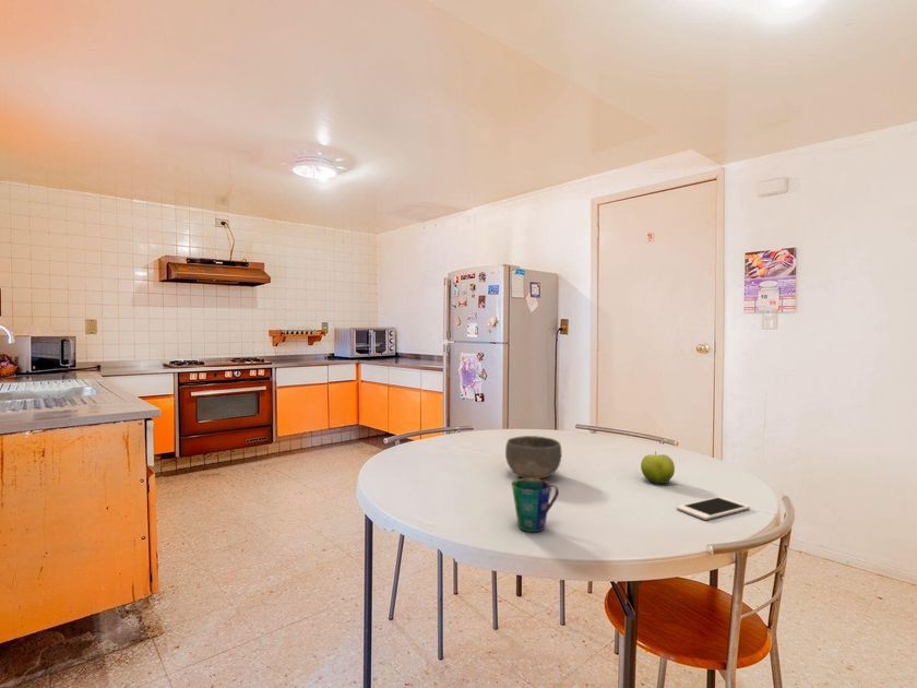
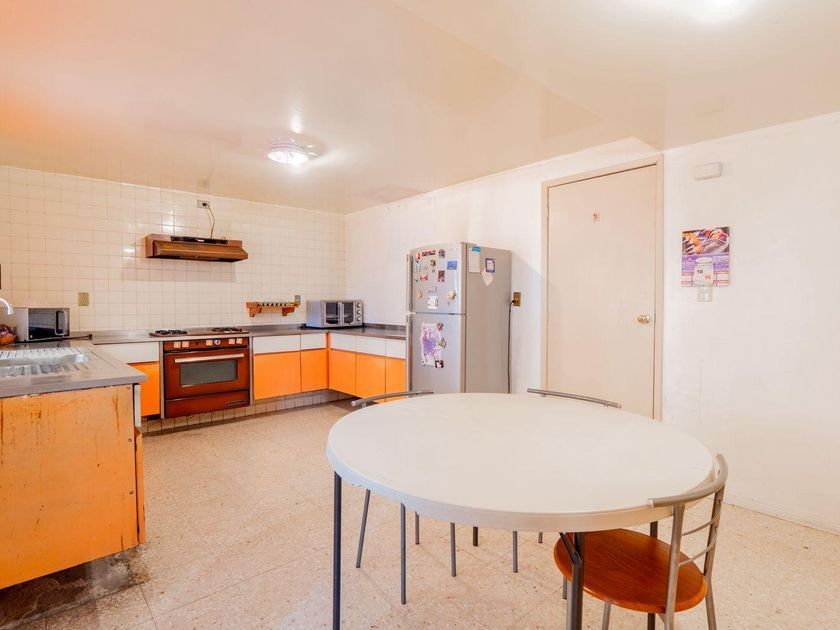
- cup (536, 505)
- bowl (533, 458)
- fruit (657, 466)
- cell phone (713, 507)
